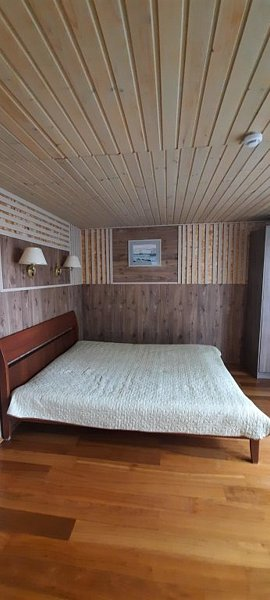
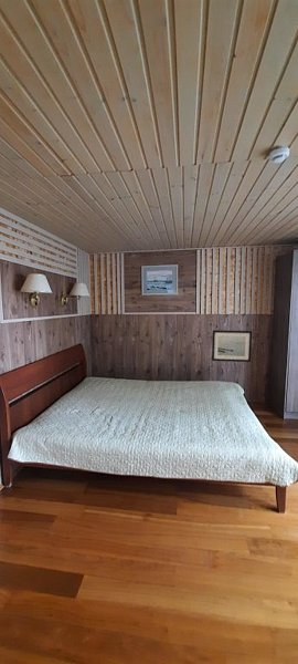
+ wall art (231, 345)
